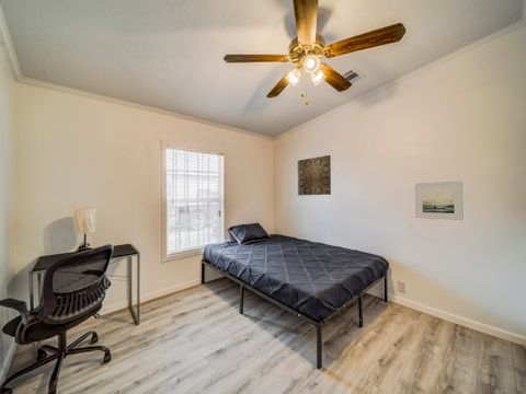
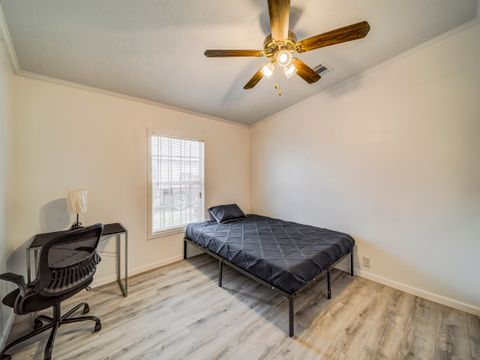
- wall art (312, 176)
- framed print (437, 200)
